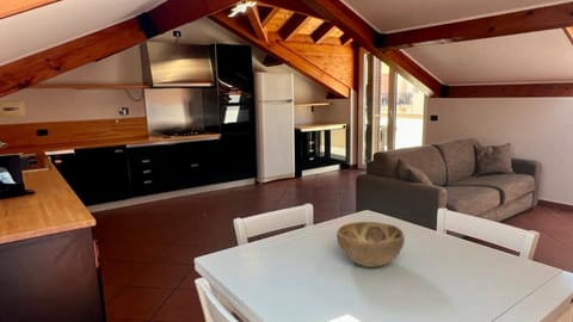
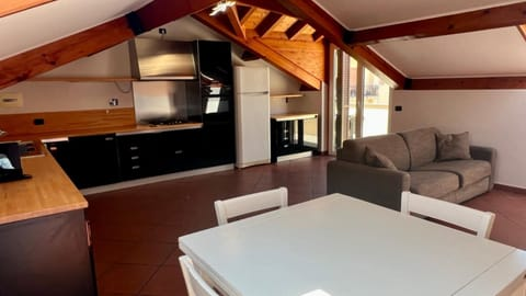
- decorative bowl (369, 246)
